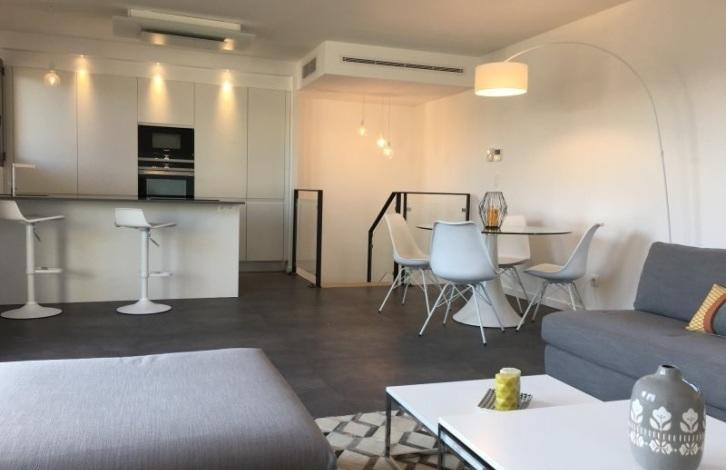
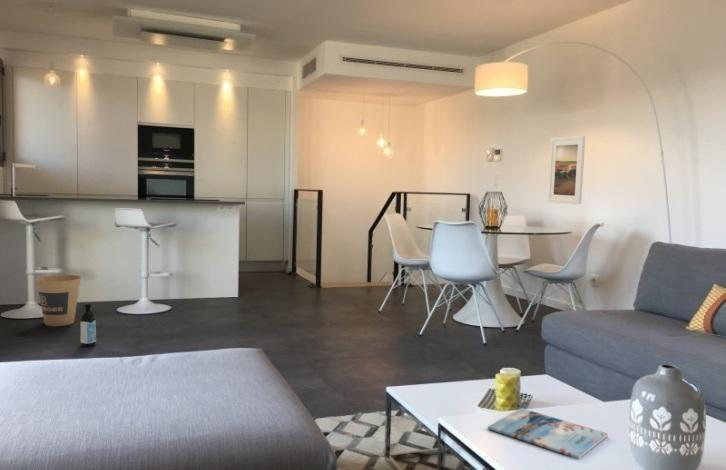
+ water bottle (88, 324)
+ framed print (565, 170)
+ magazine (547, 431)
+ trash can (59, 300)
